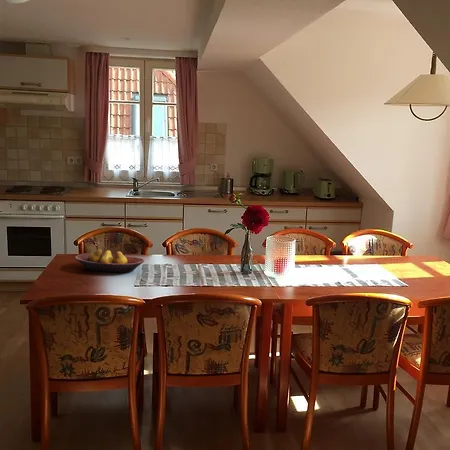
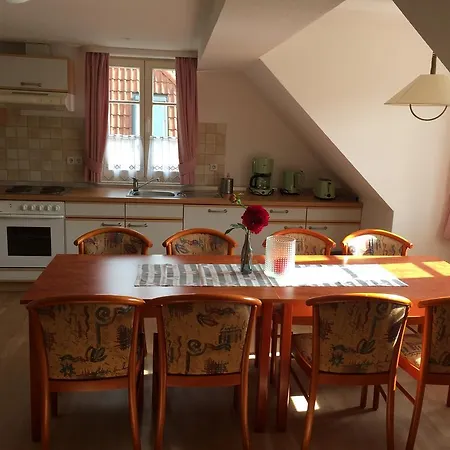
- fruit bowl (109, 259)
